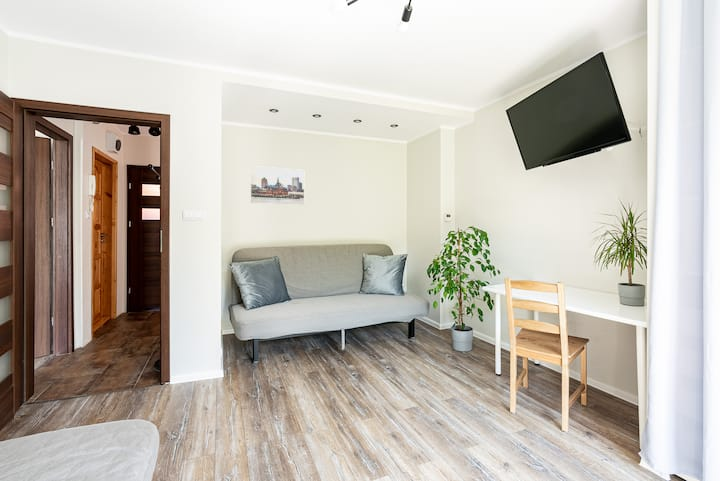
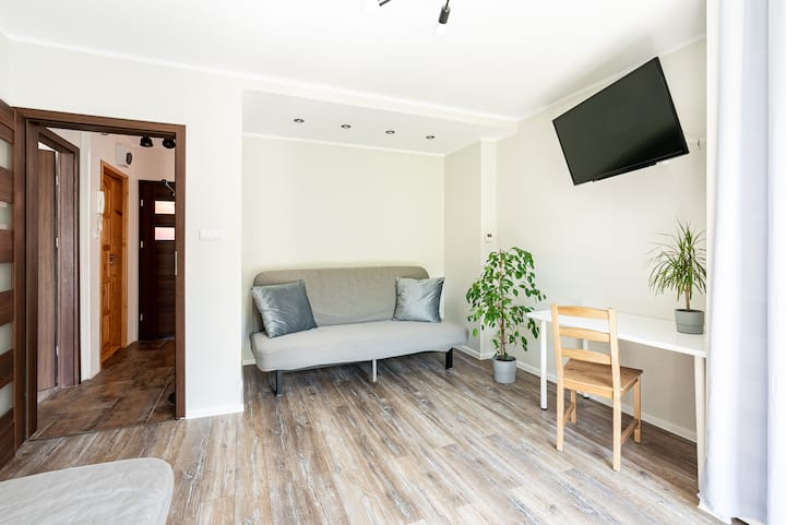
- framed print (278, 185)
